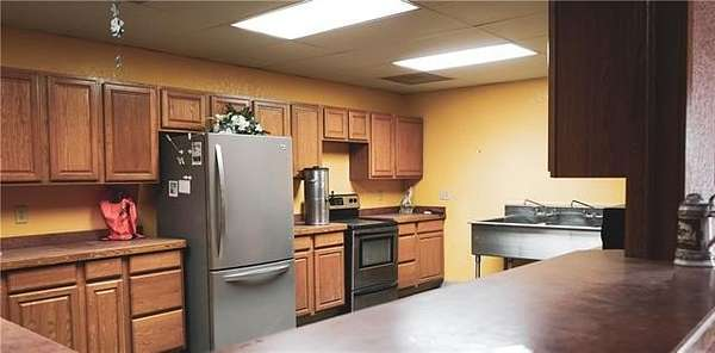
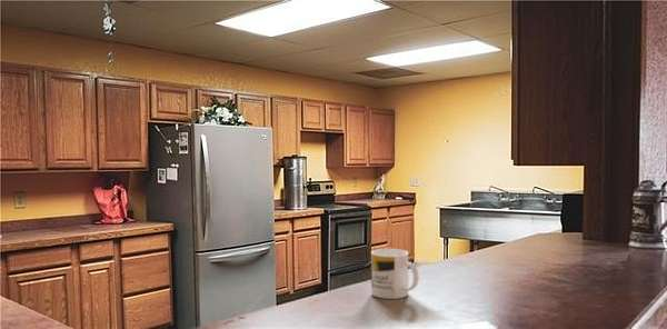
+ mug (395, 273)
